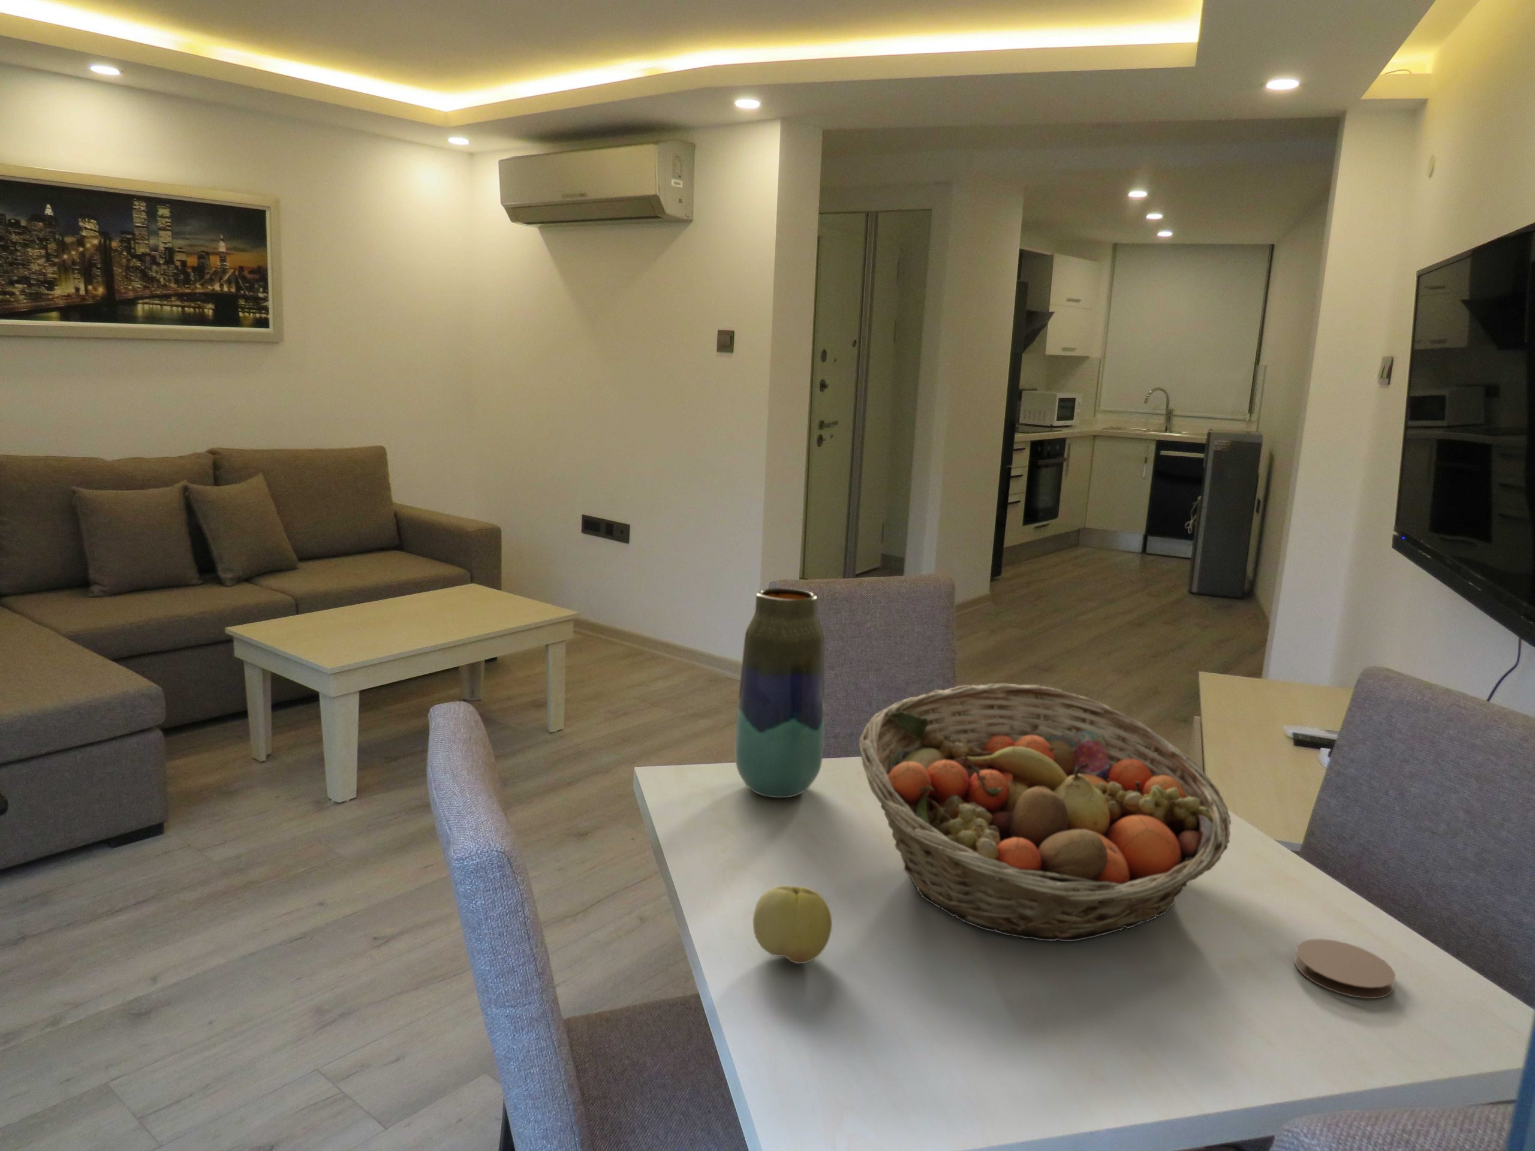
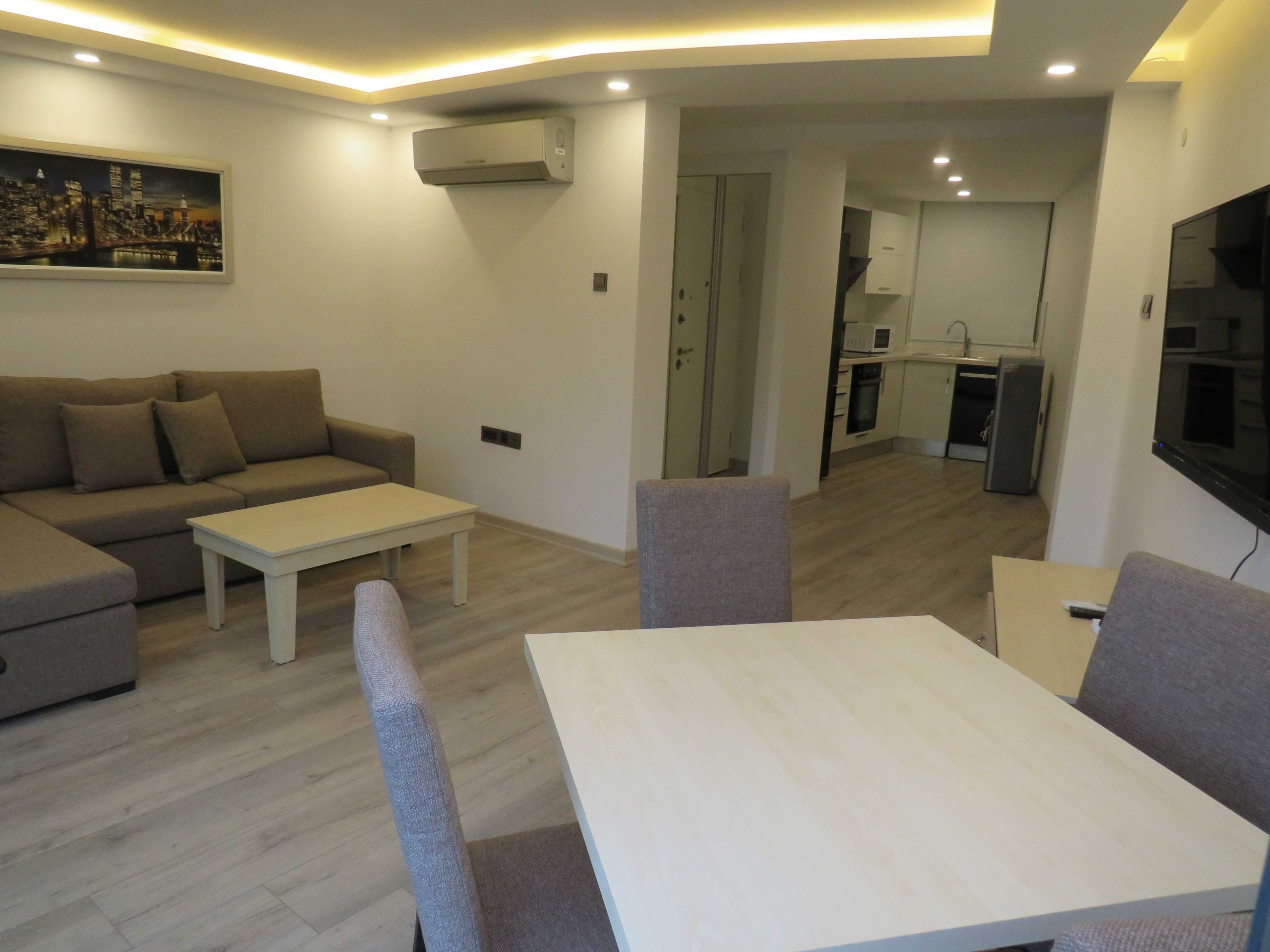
- vase (781, 693)
- coaster (1344, 967)
- apple (793, 924)
- fruit basket (1039, 802)
